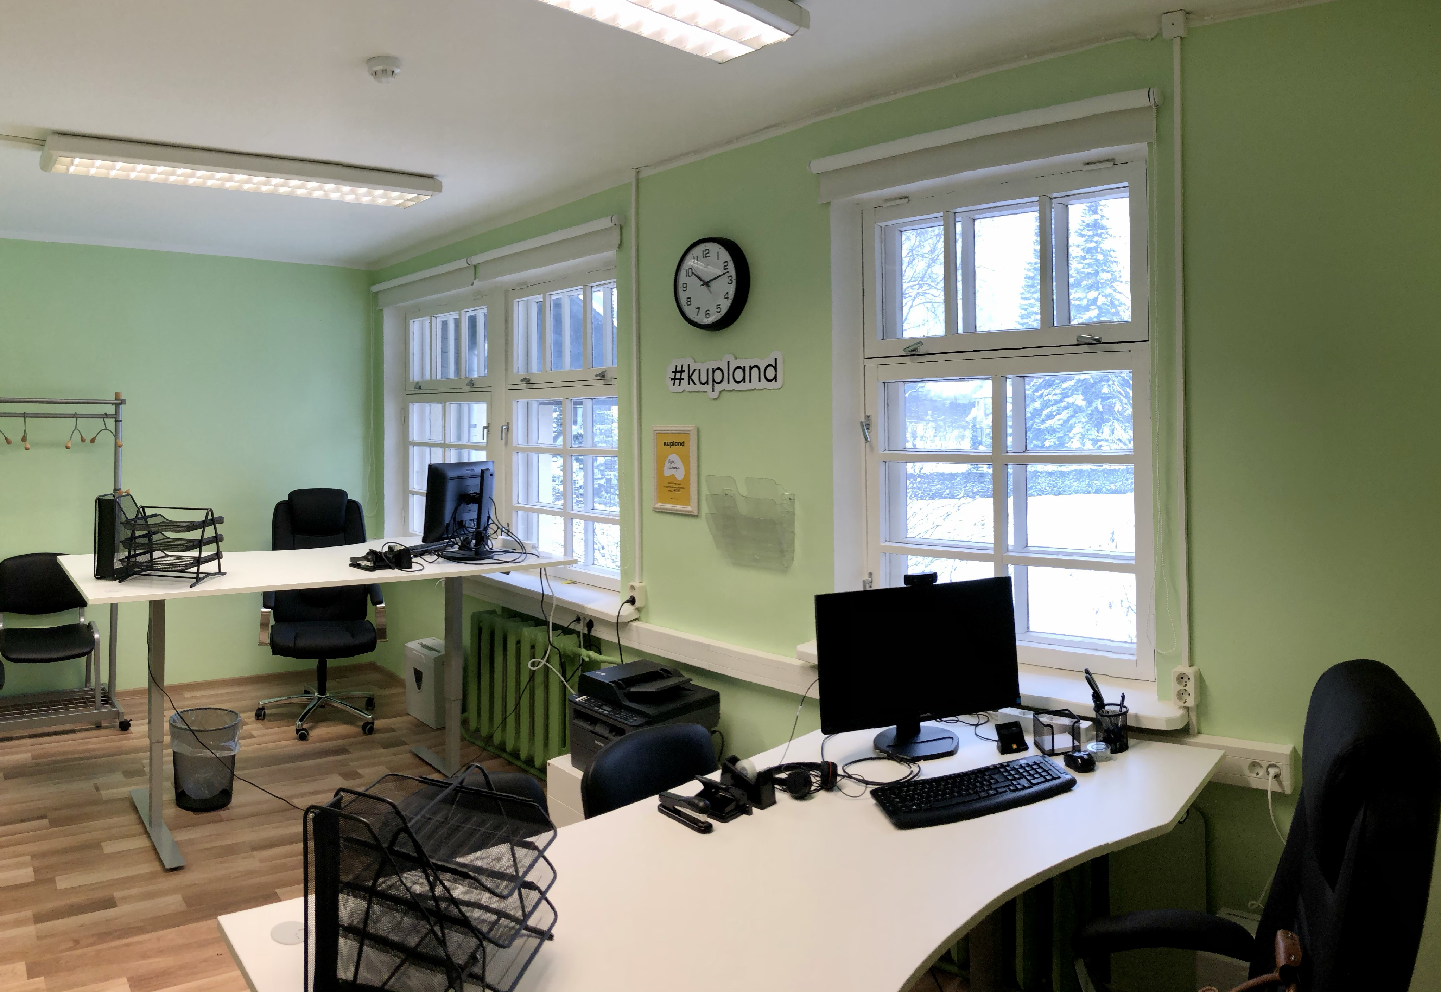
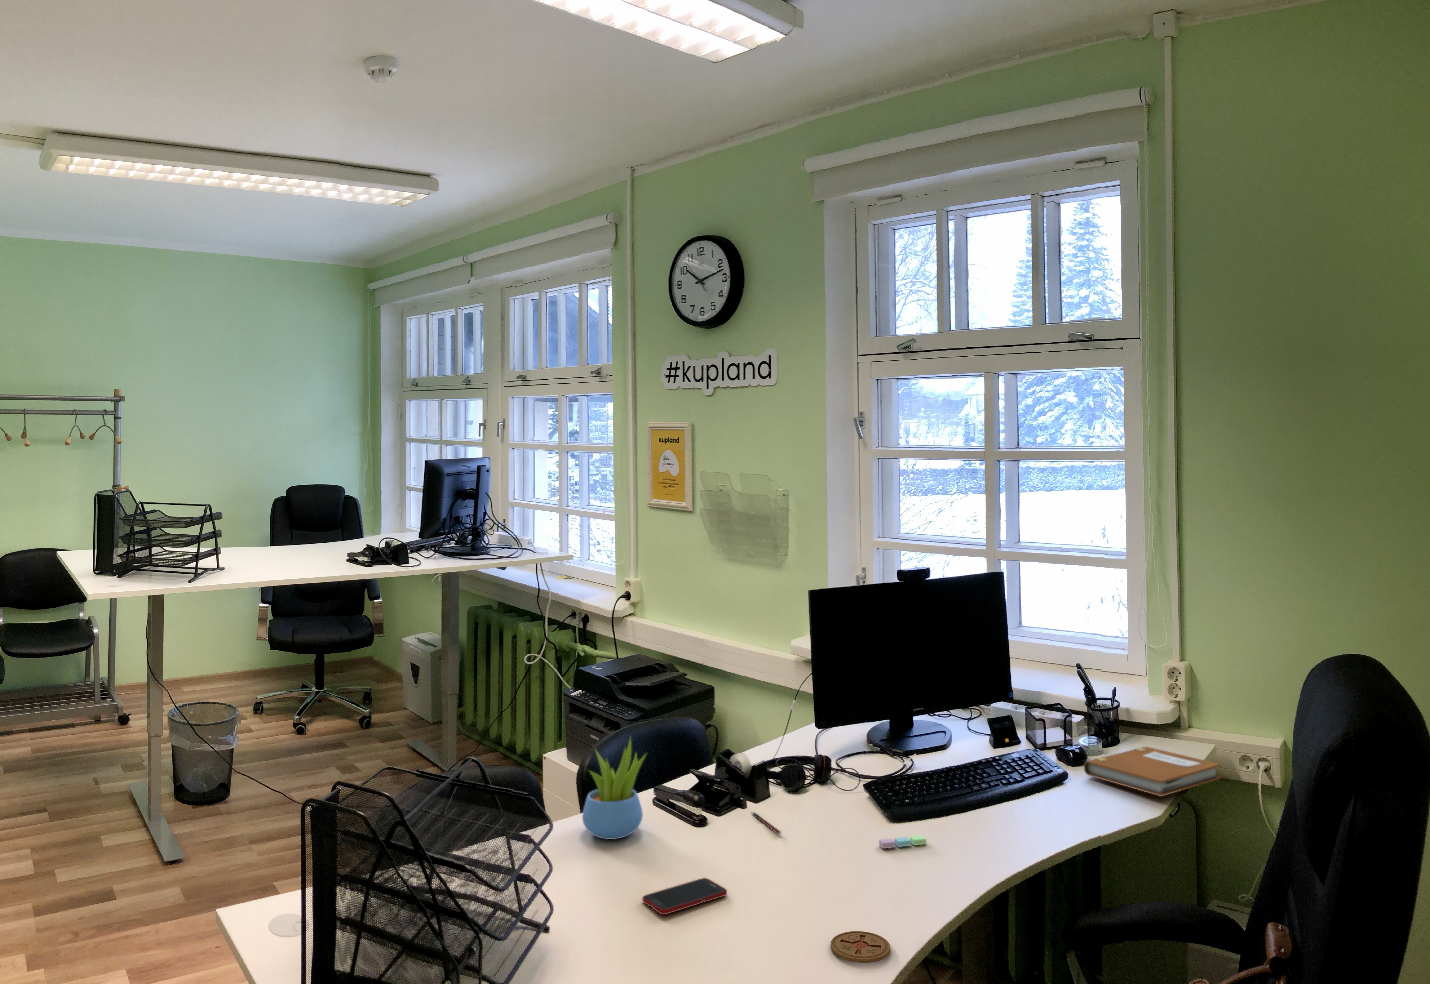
+ cell phone (685, 896)
+ coaster (861, 946)
+ sticky notes (903, 842)
+ notebook (1153, 769)
+ succulent plant (614, 787)
+ pen (765, 822)
